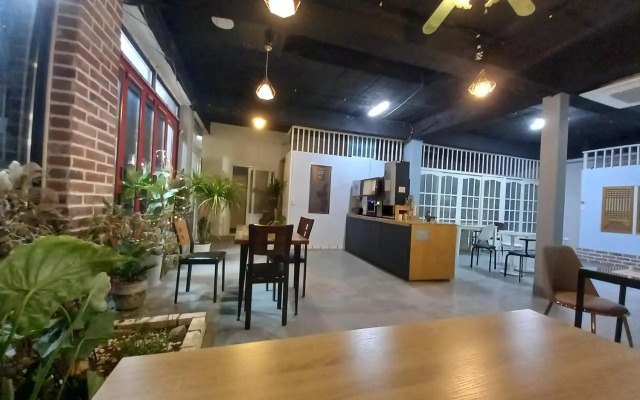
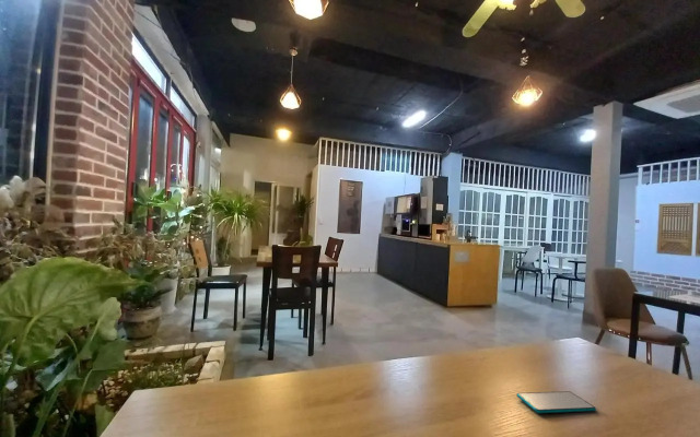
+ smartphone (555, 401)
